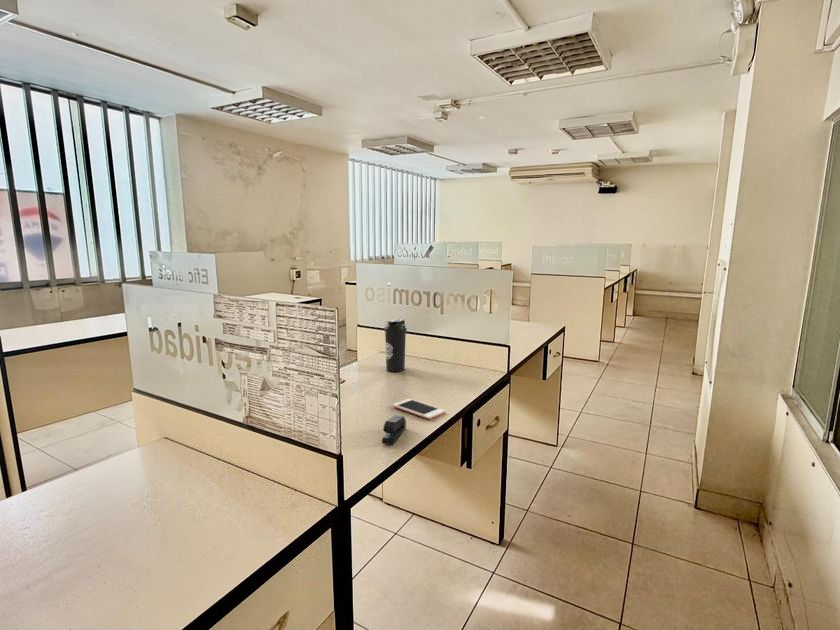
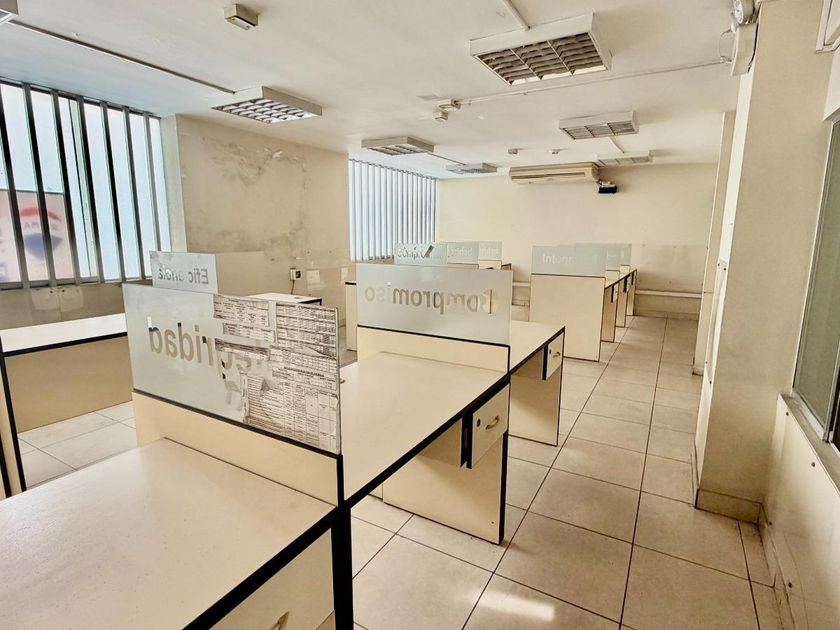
- water bottle (395, 344)
- stapler (394, 426)
- cell phone (418, 408)
